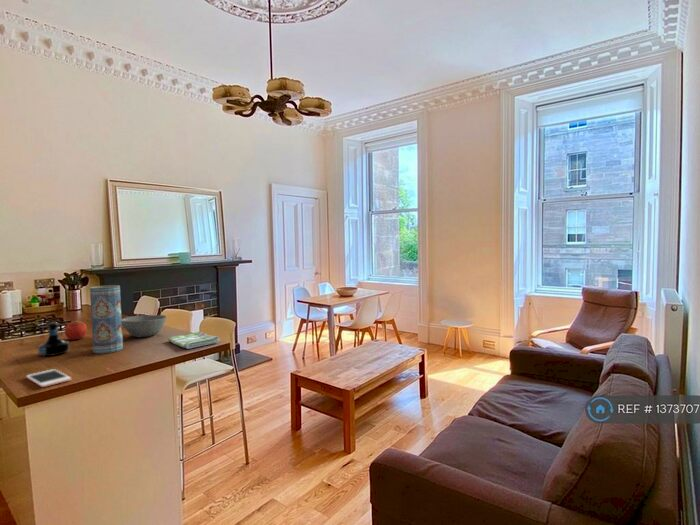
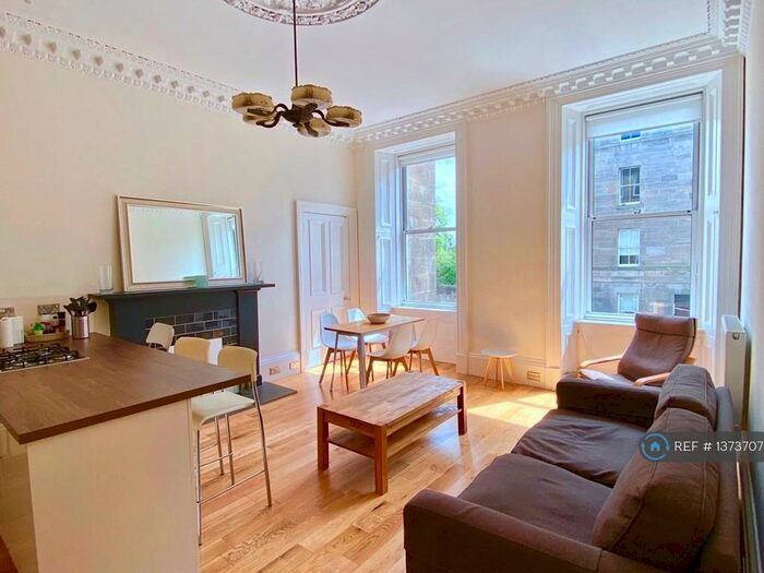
- vase (106, 318)
- cell phone (48, 377)
- dish towel (193, 338)
- apple (75, 329)
- bowl (144, 326)
- tequila bottle (53, 338)
